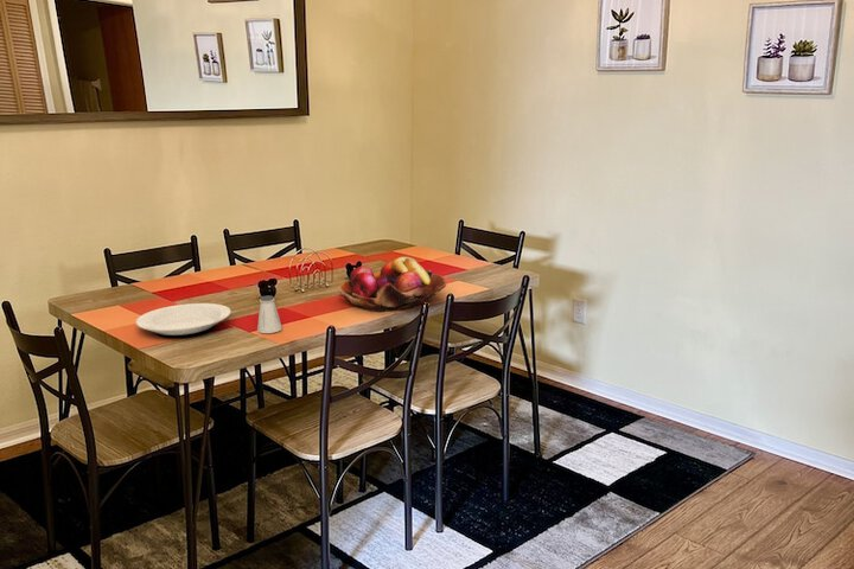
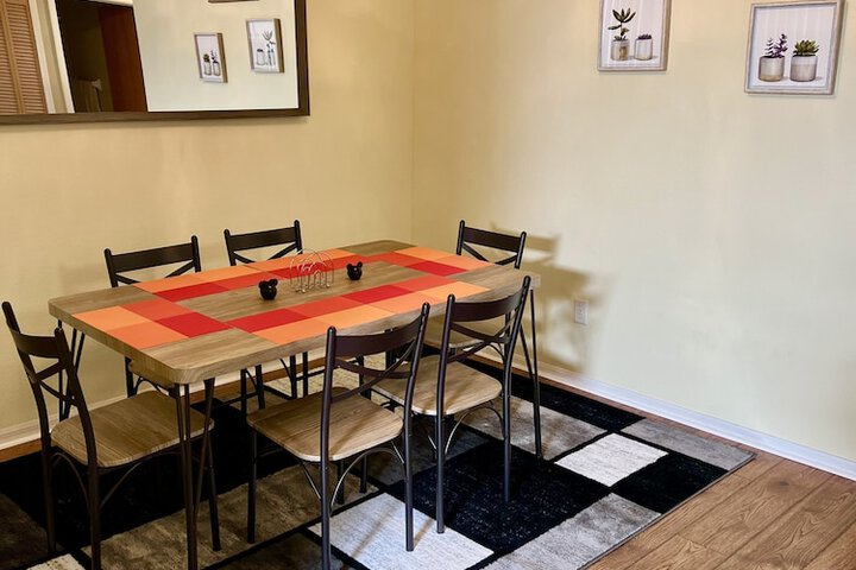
- saltshaker (268, 313)
- plate (184, 322)
- fruit basket (394, 282)
